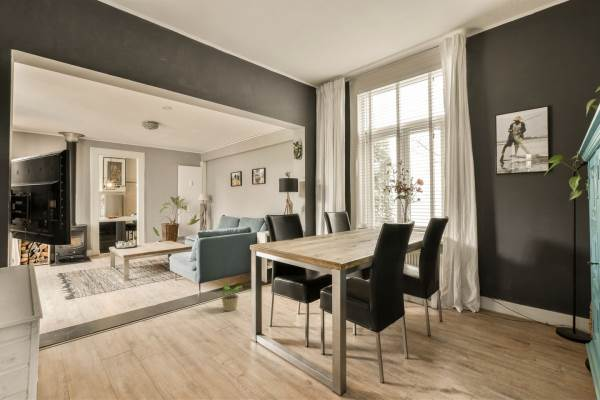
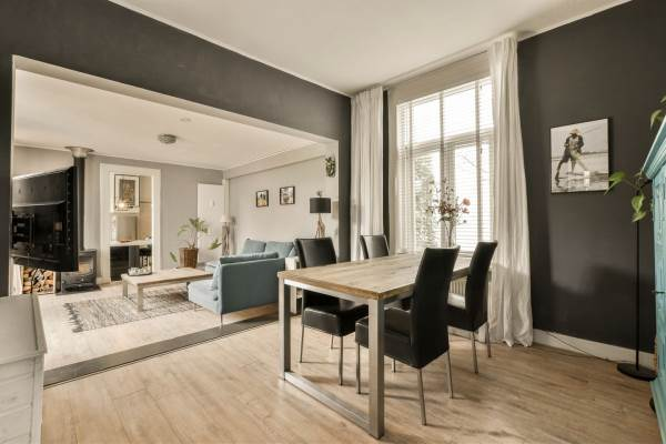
- potted plant (228, 295)
